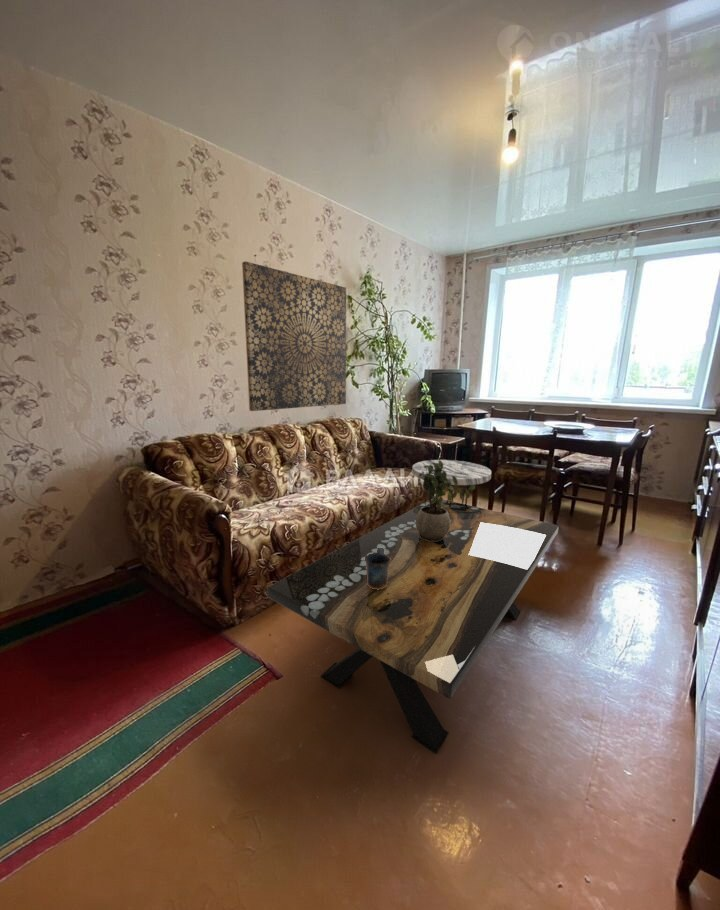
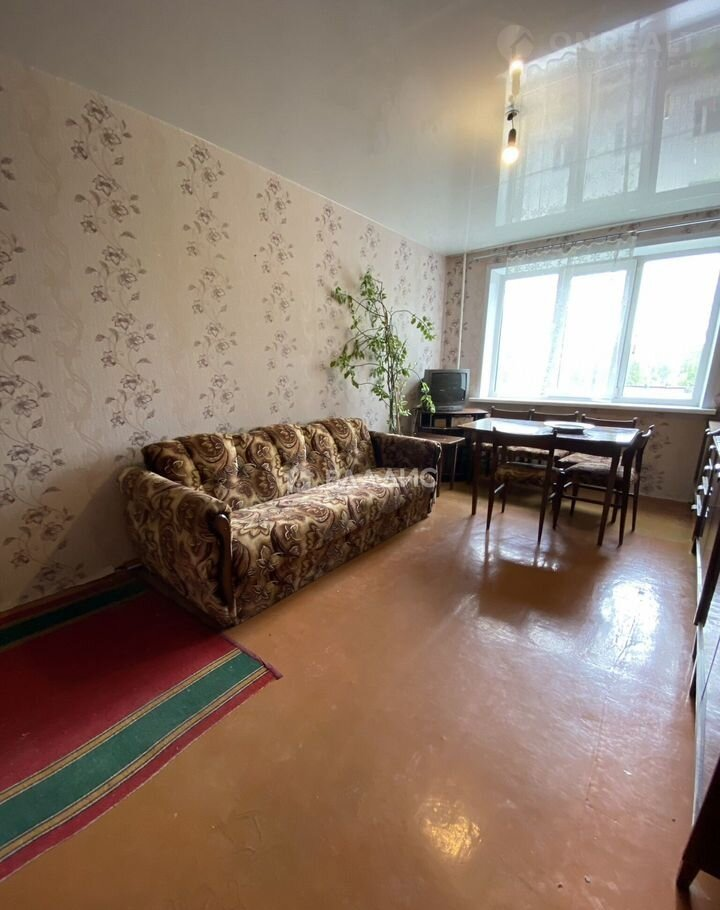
- coffee table (436, 596)
- potted plant (441, 499)
- mug (380, 568)
- wall art (301, 344)
- side table (450, 500)
